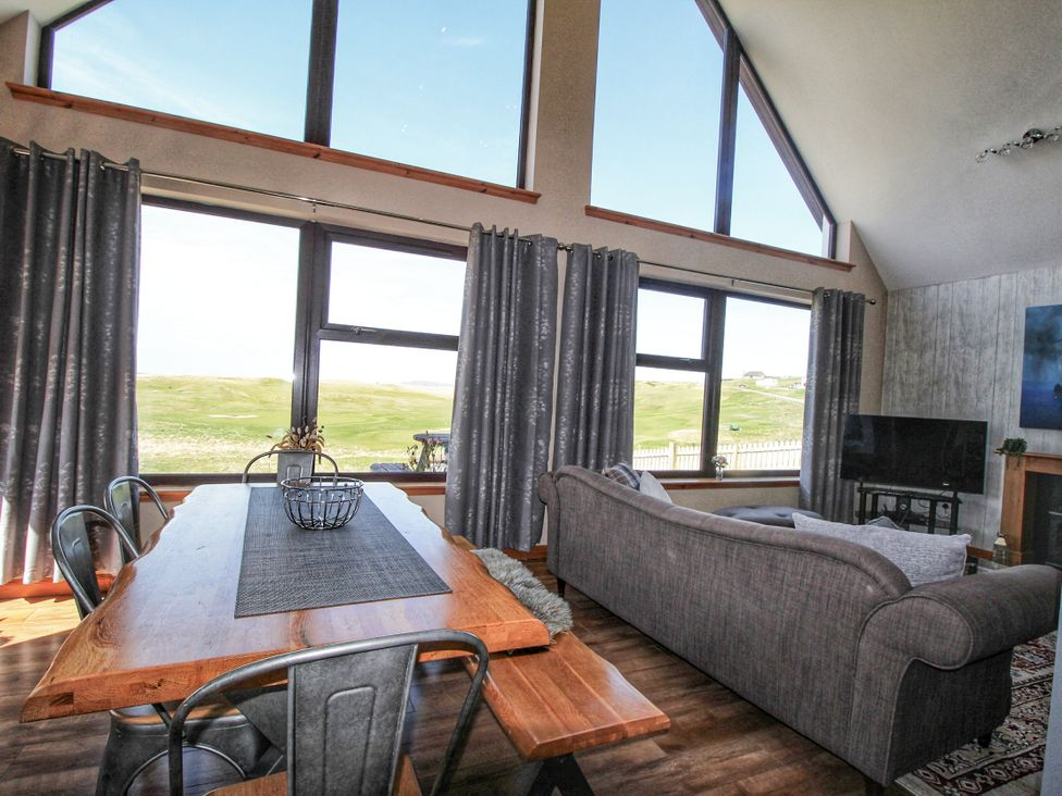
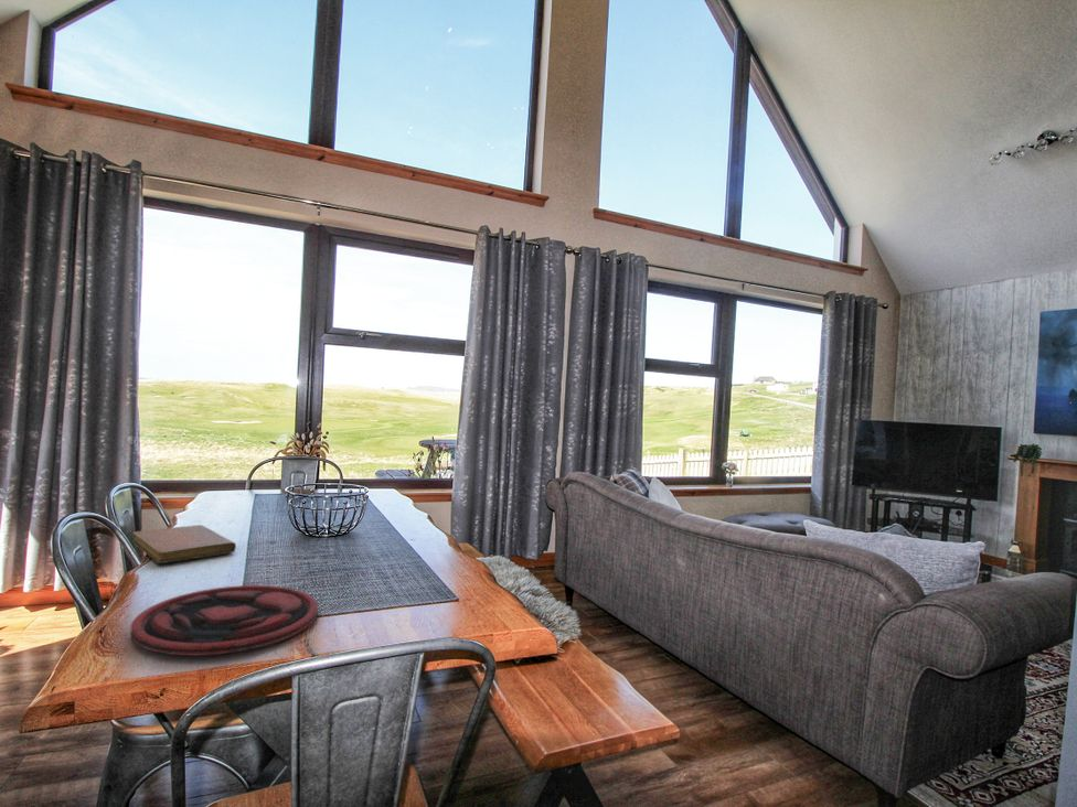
+ plate (230, 614)
+ notebook (182, 541)
